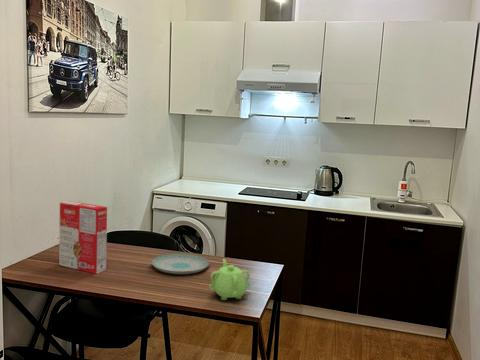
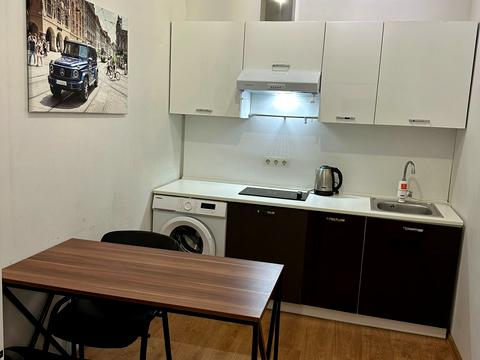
- teapot (229, 279)
- cereal box (82, 236)
- plate (180, 263)
